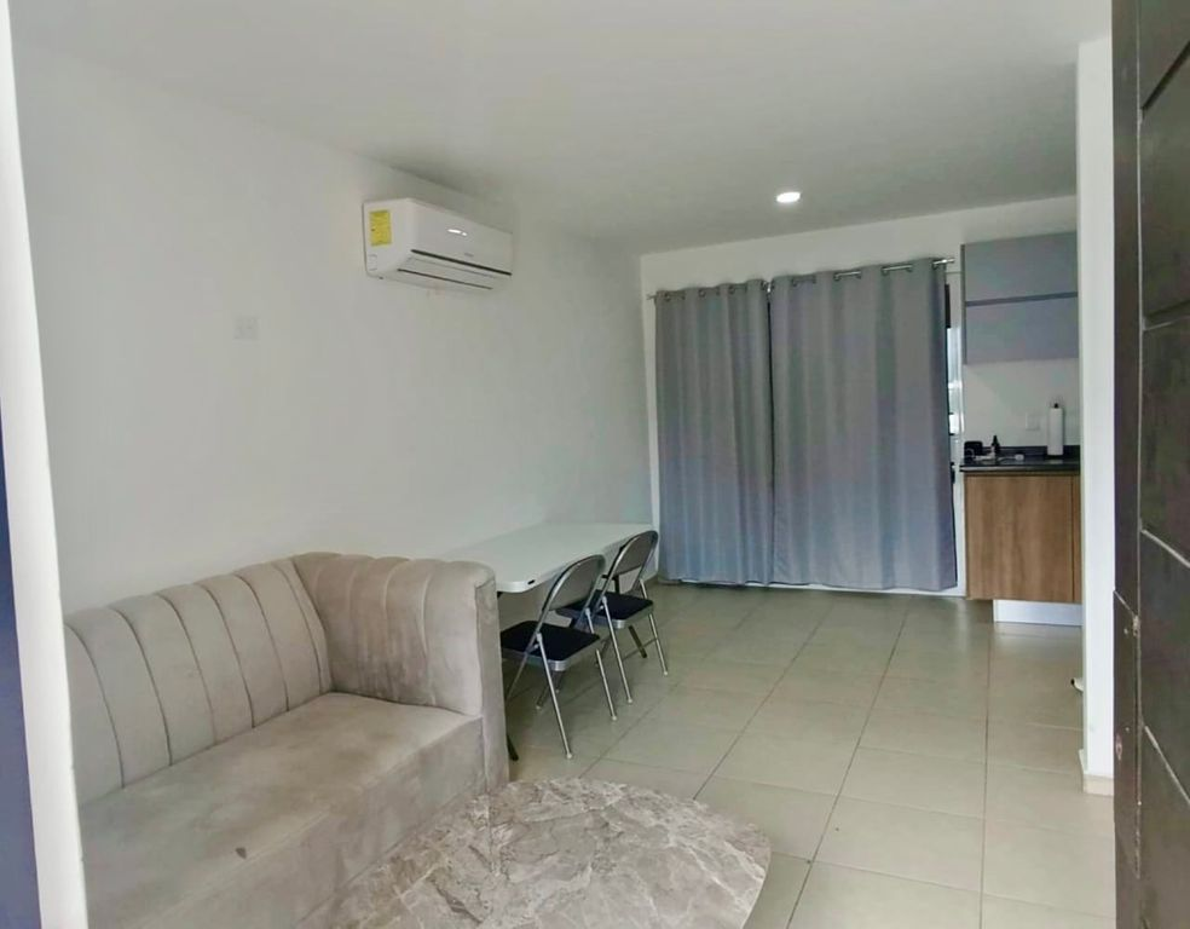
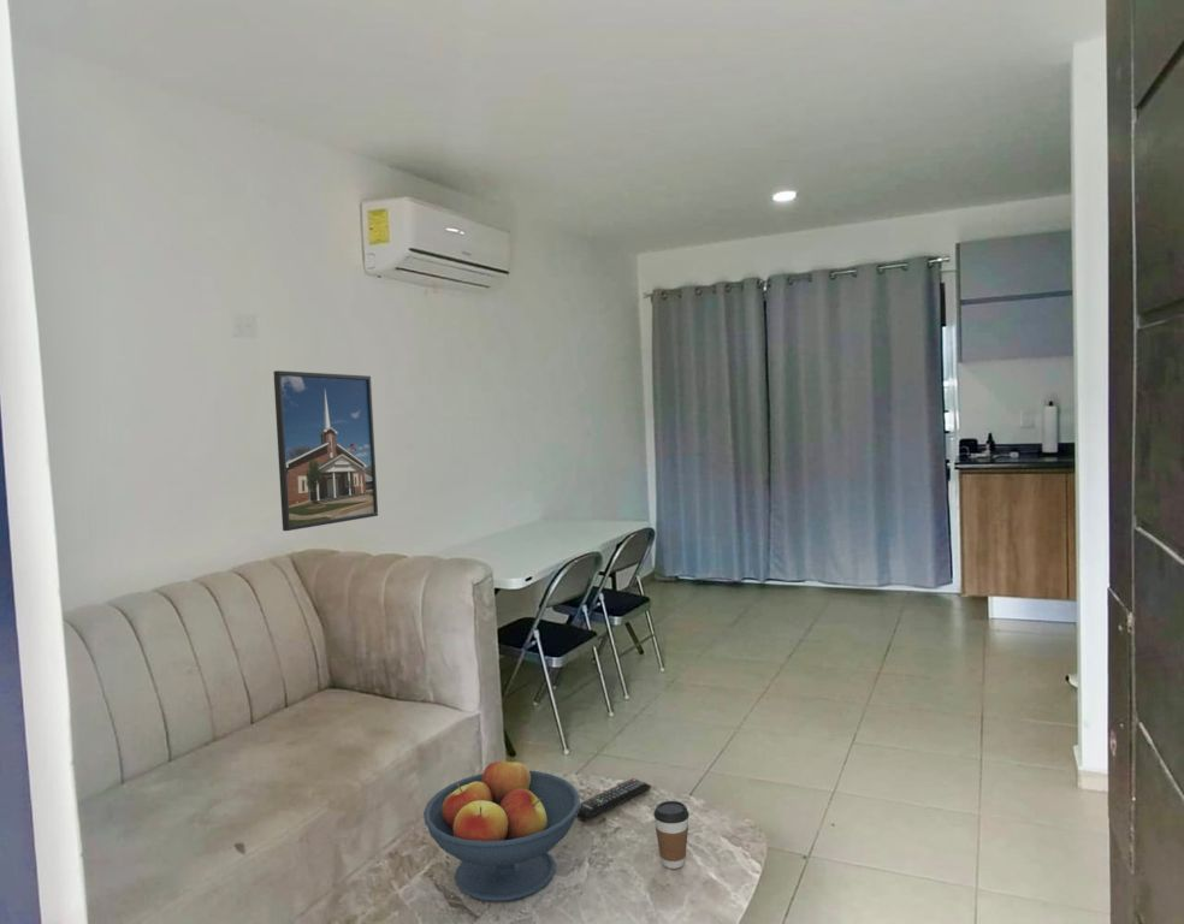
+ remote control (614, 798)
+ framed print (328, 448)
+ coffee cup (671, 834)
+ fruit bowl (503, 825)
